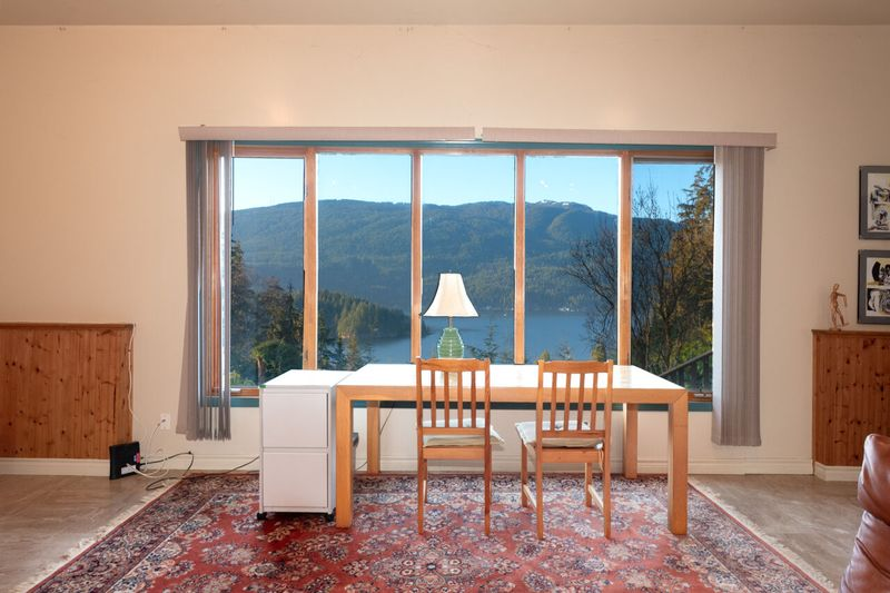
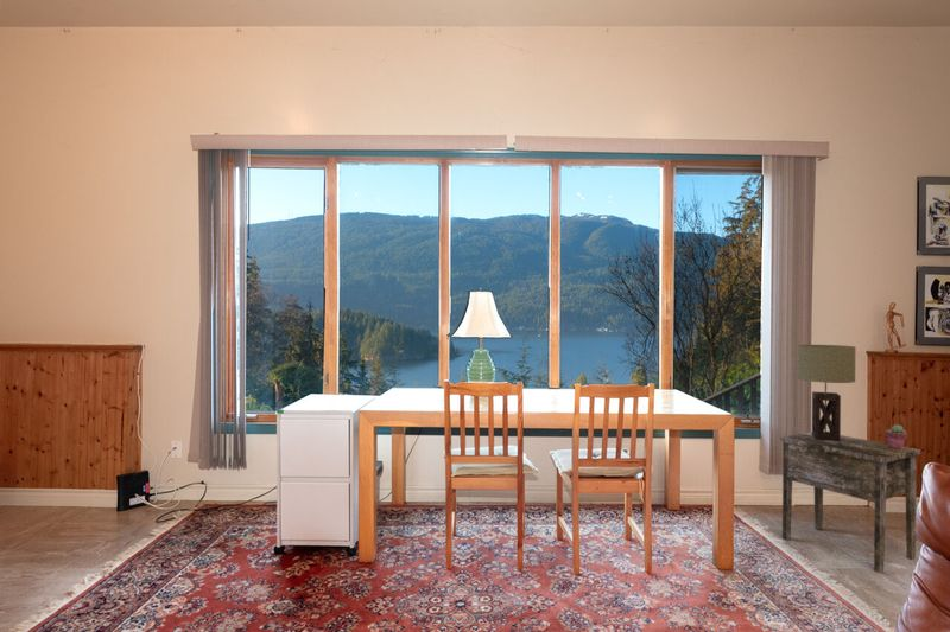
+ potted succulent (895, 435)
+ table lamp (825, 391)
+ side table (846, 494)
